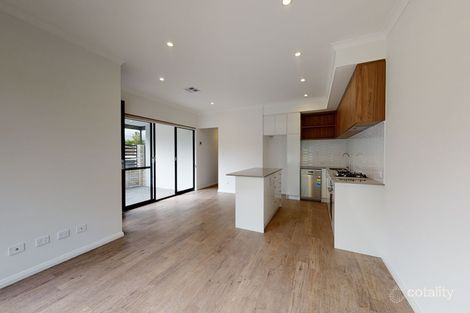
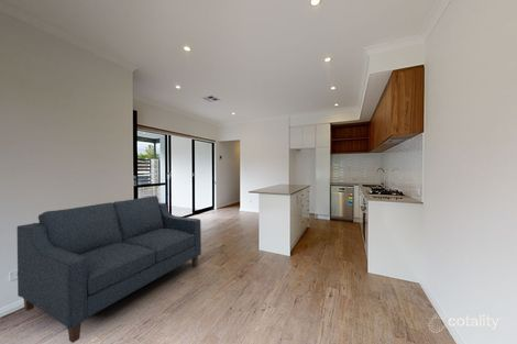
+ sofa (128, 243)
